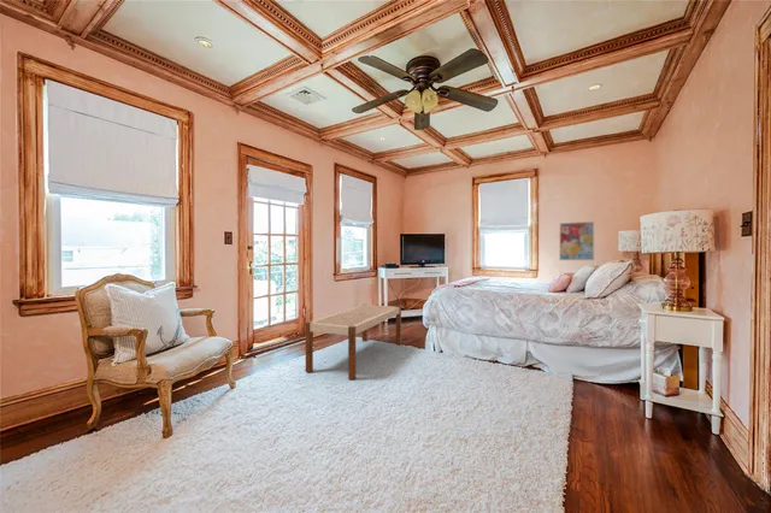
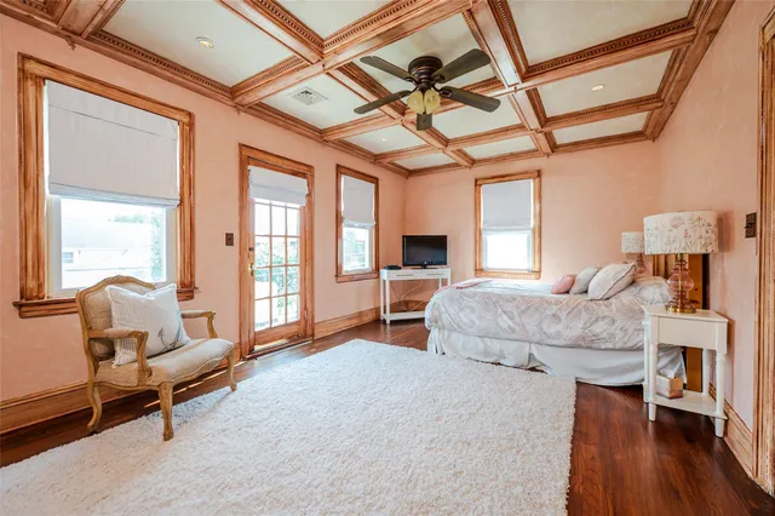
- wall art (576, 241)
- bench (358, 332)
